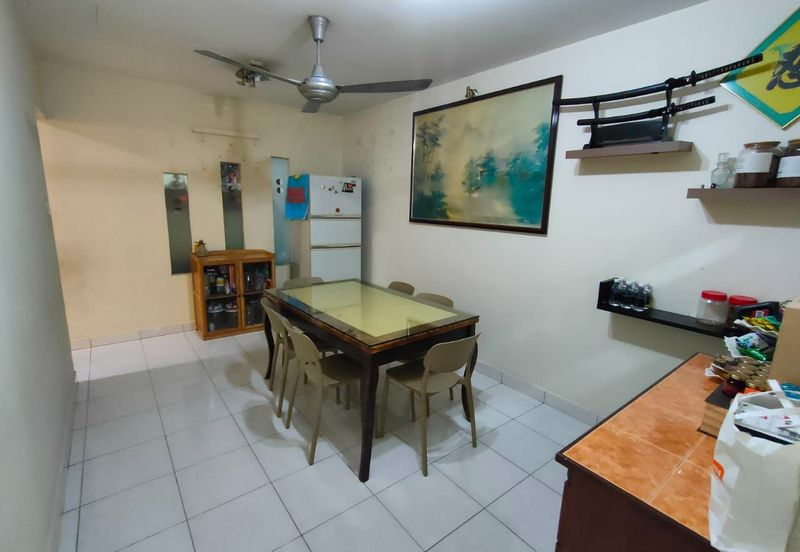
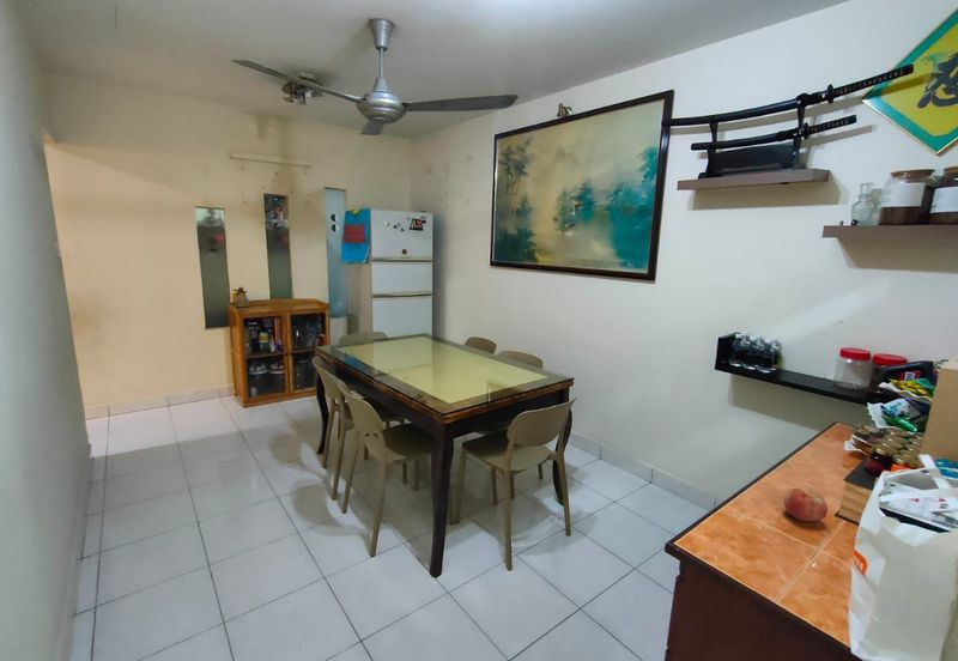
+ fruit (805, 504)
